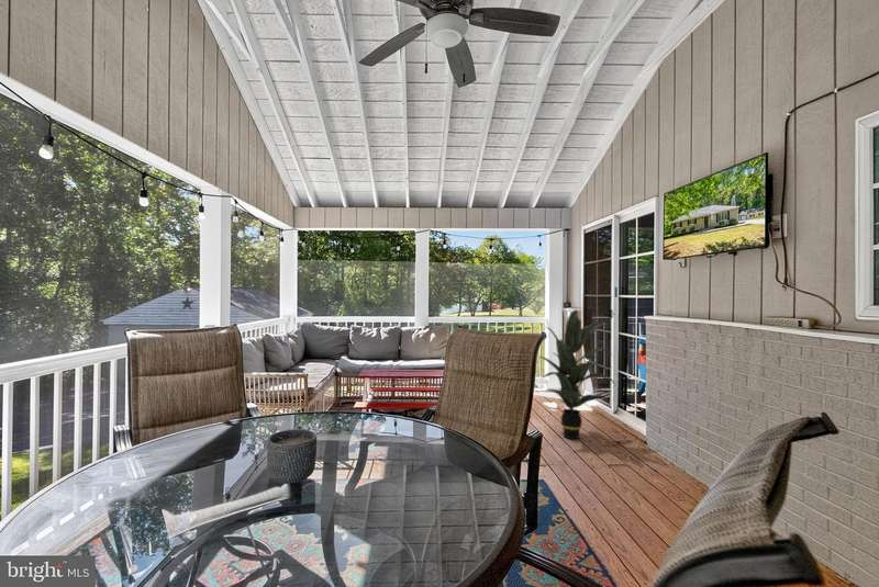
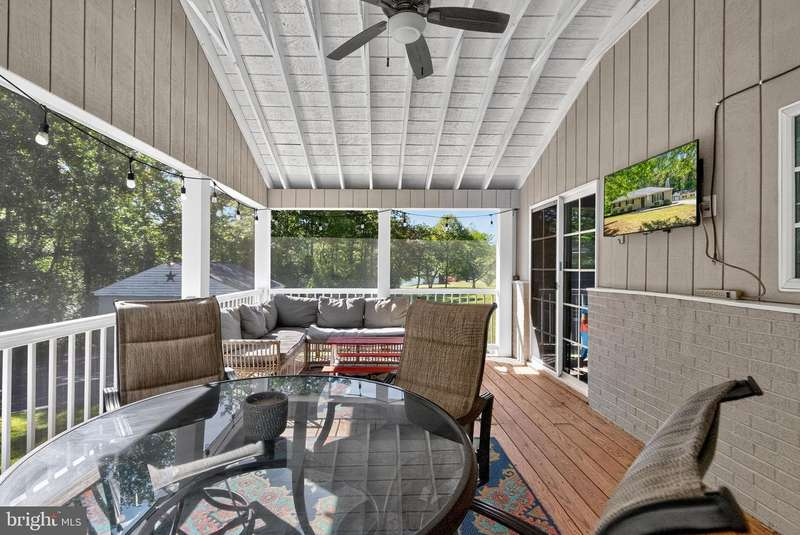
- indoor plant (575, 373)
